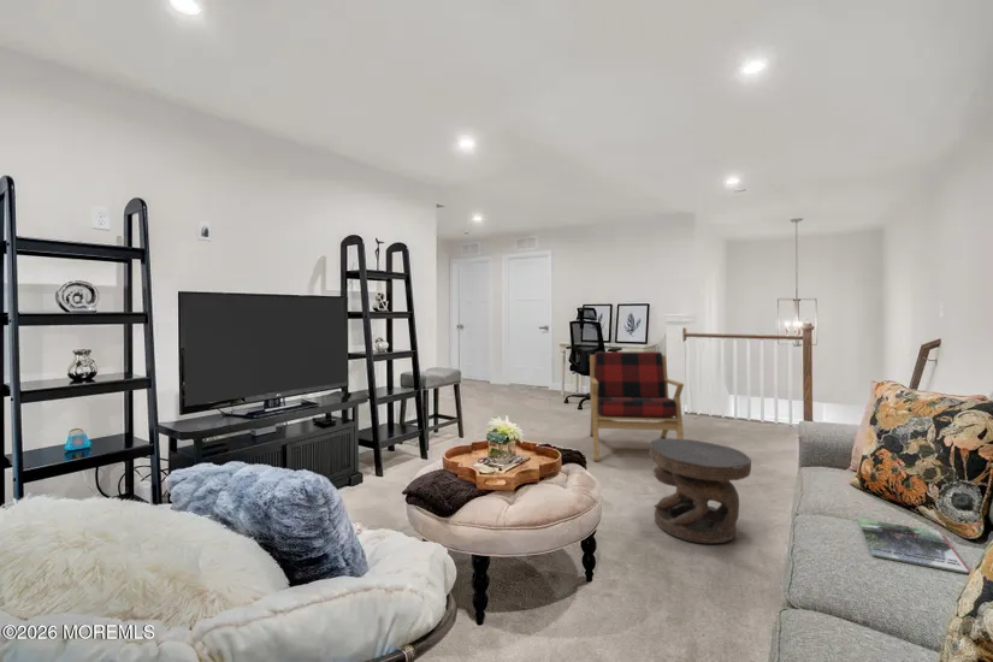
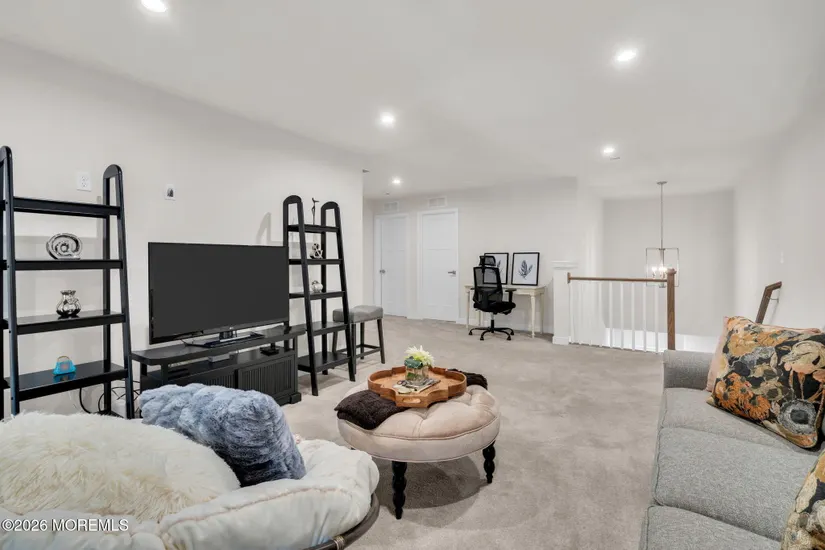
- magazine (906, 543)
- armchair (632, 401)
- carved stool (694, 486)
